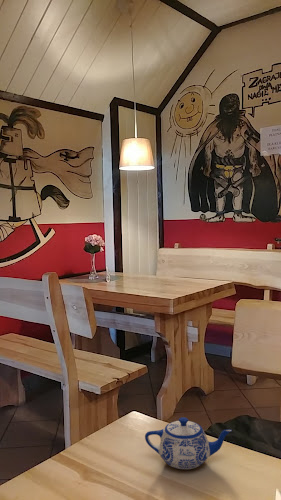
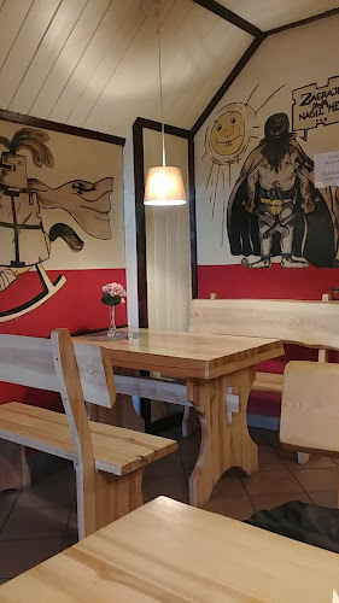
- teapot (188, 439)
